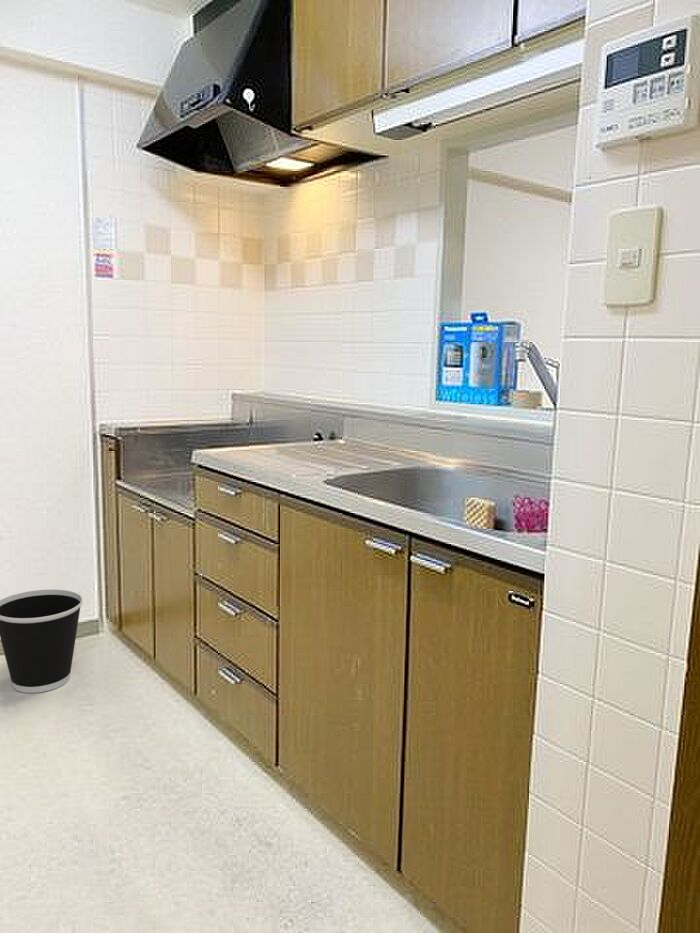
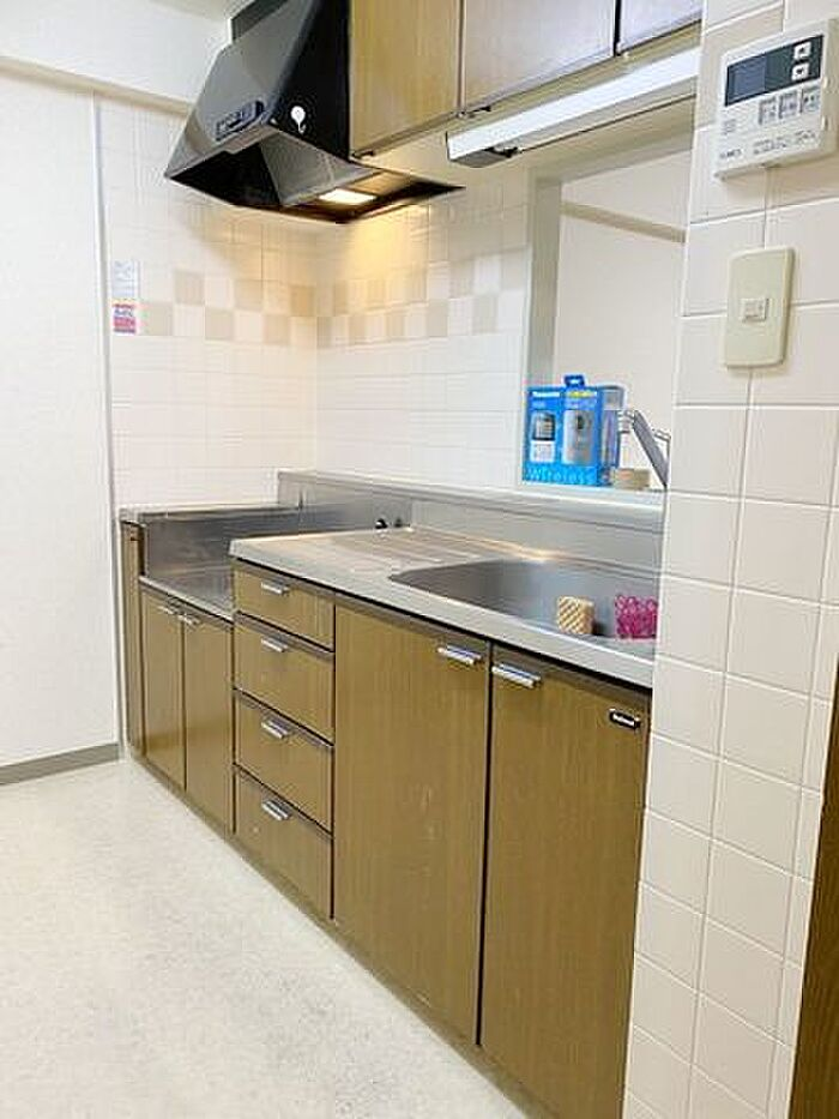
- wastebasket (39, 642)
